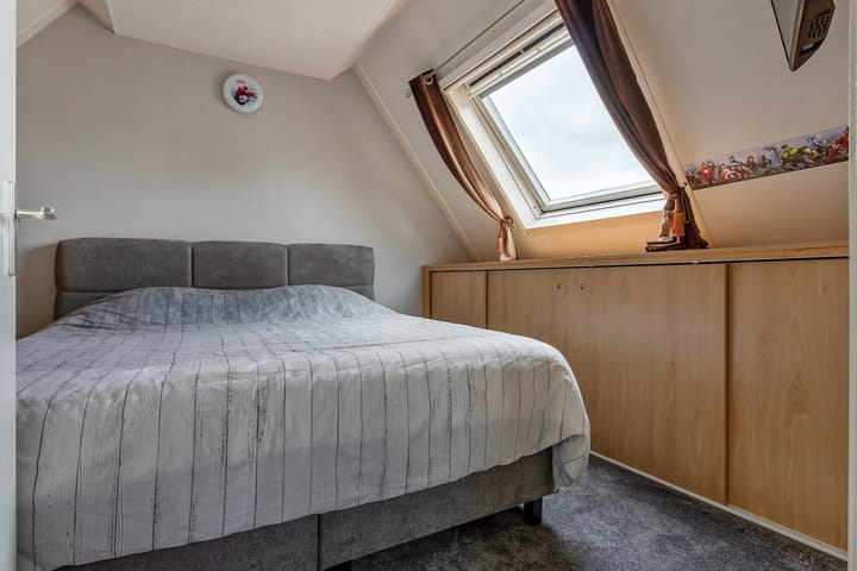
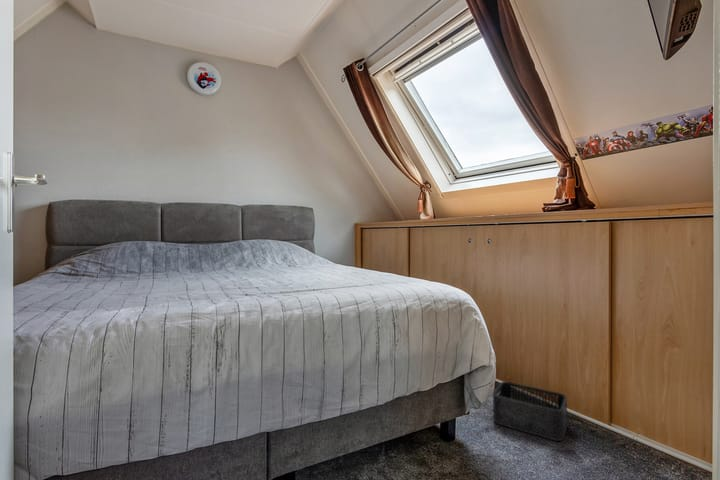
+ storage bin (529, 408)
